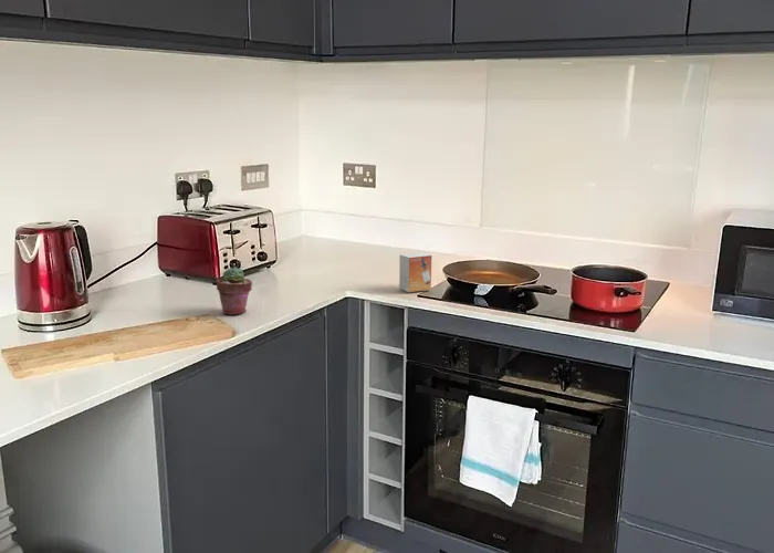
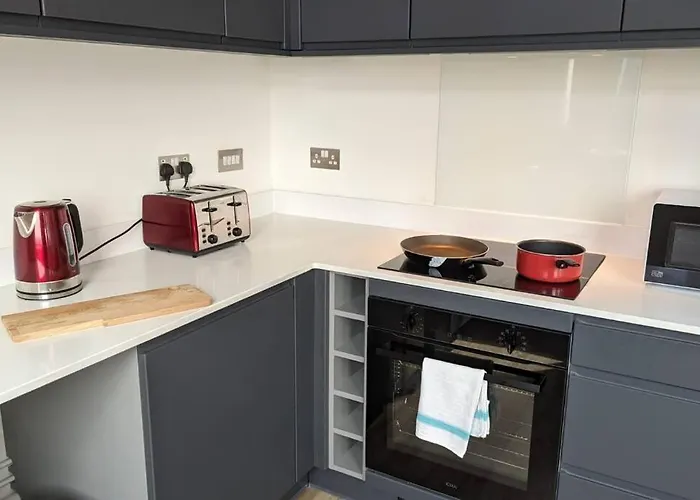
- small box (415, 272)
- potted succulent (233, 289)
